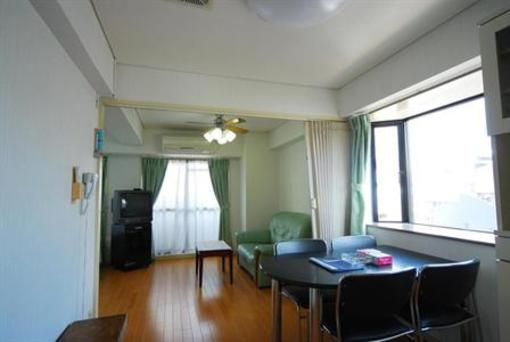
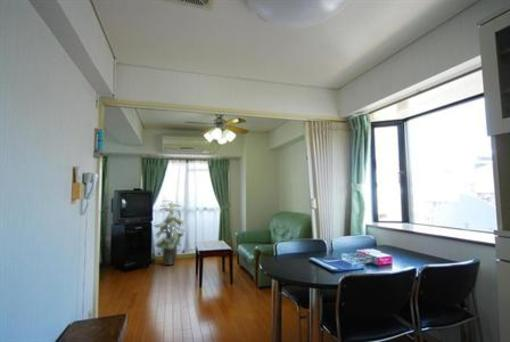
+ indoor plant (168, 231)
